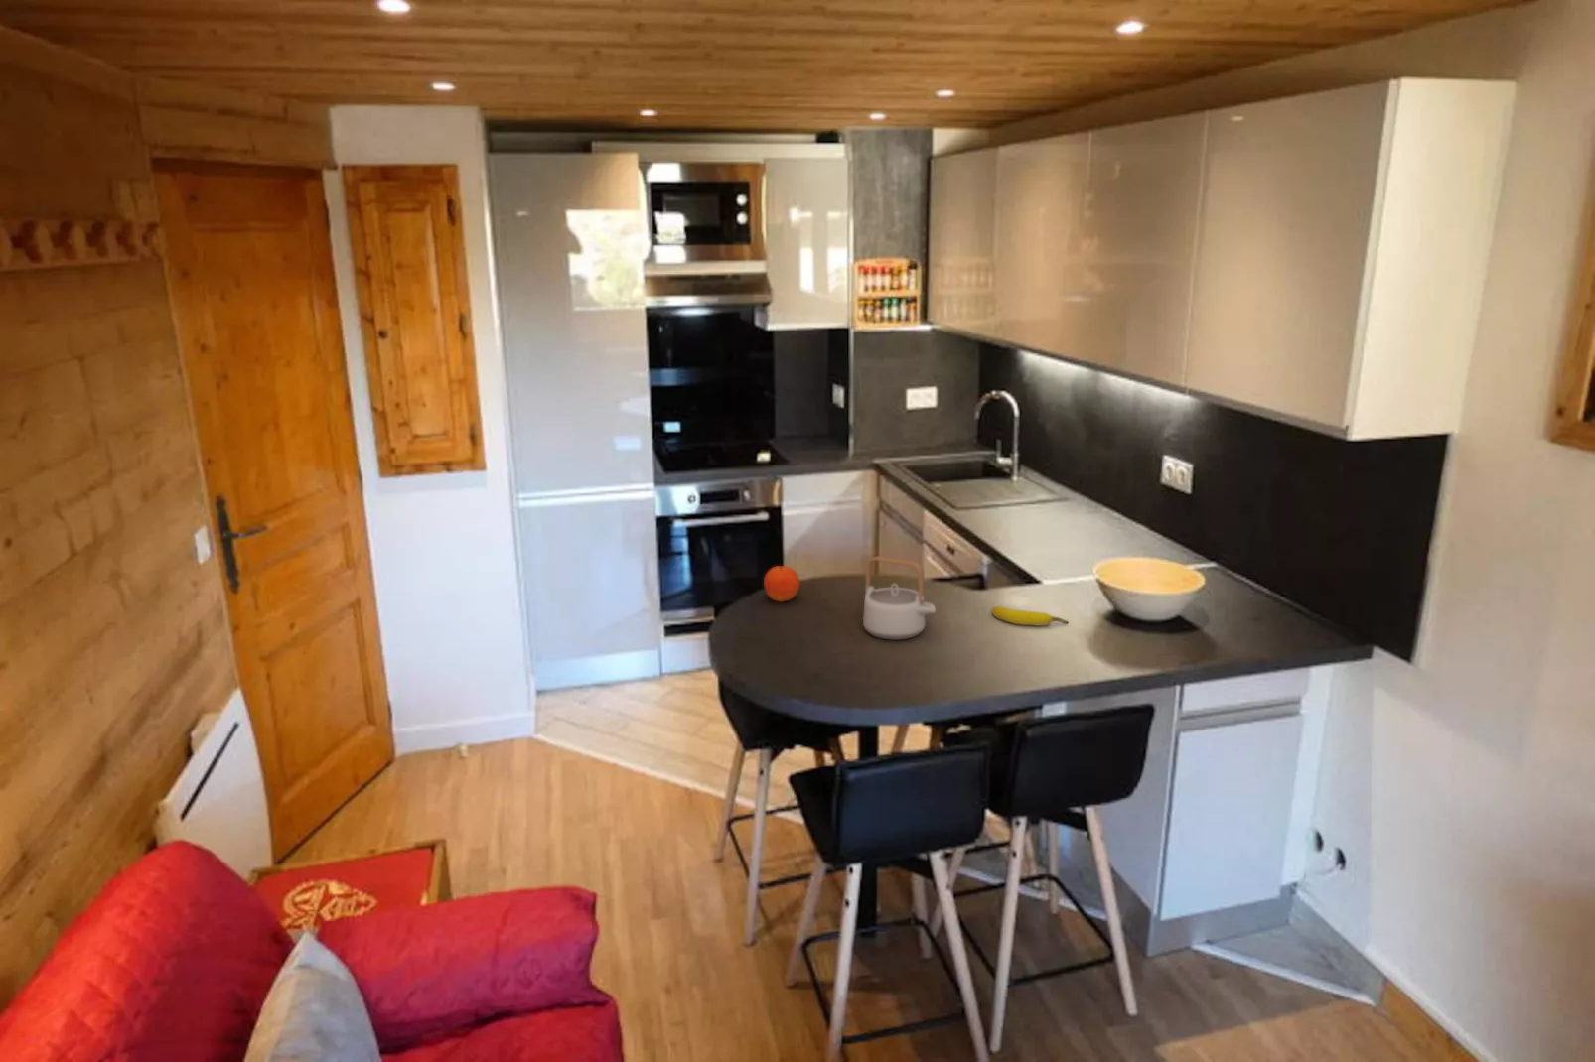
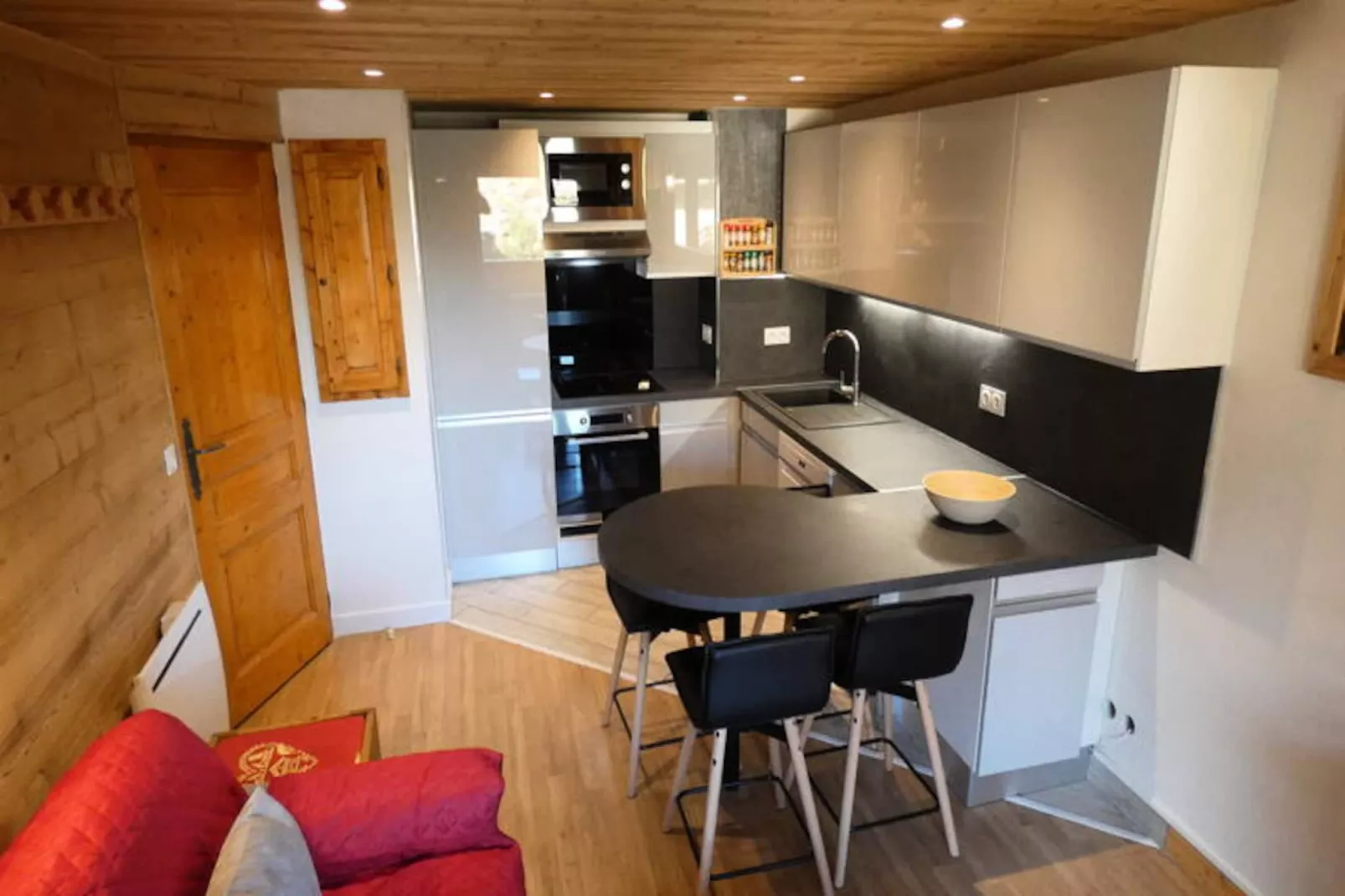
- fruit (781, 583)
- banana (1026, 614)
- teapot (900, 595)
